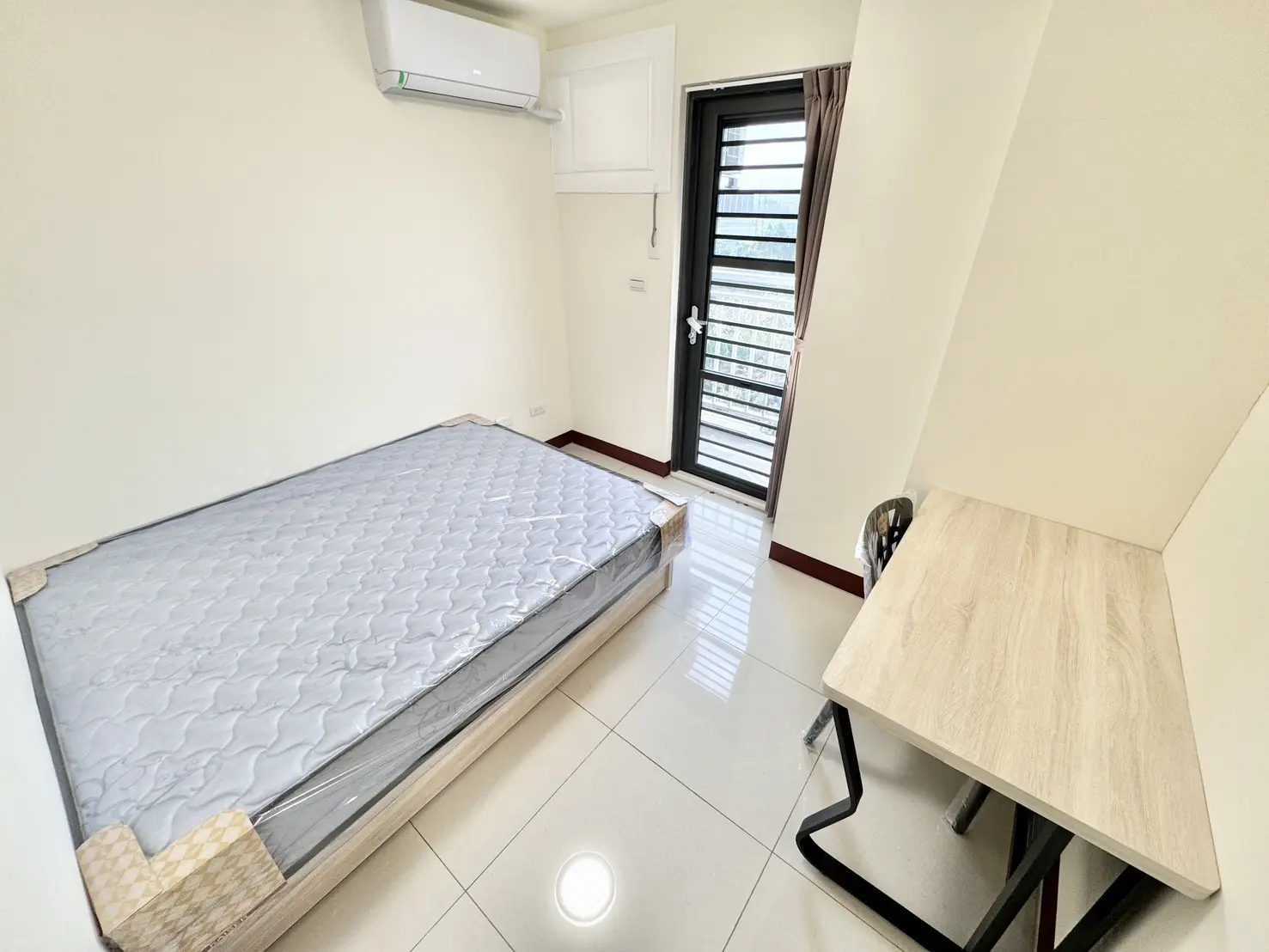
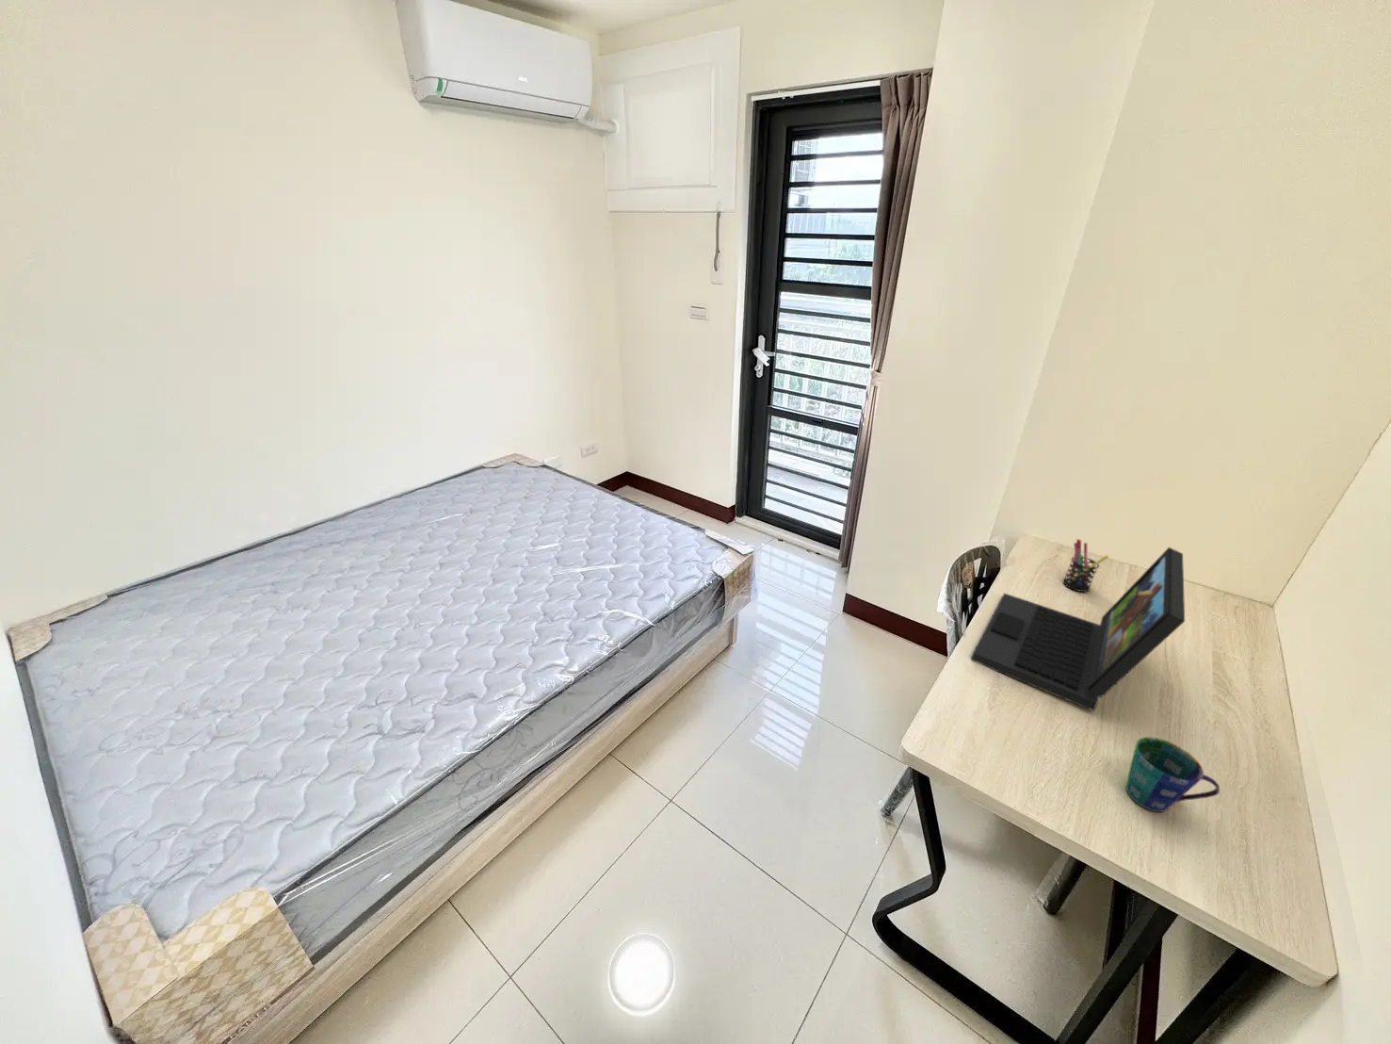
+ cup (1167, 782)
+ pen holder (1081, 566)
+ laptop (1072, 615)
